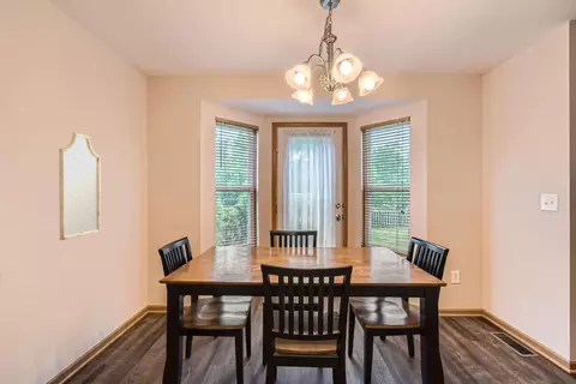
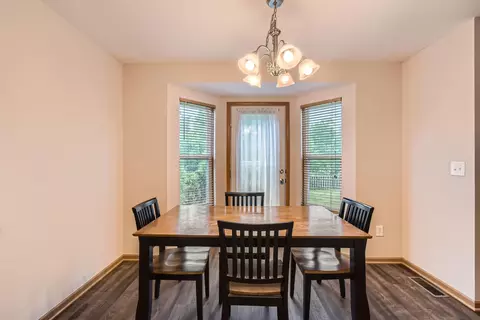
- home mirror (82, 185)
